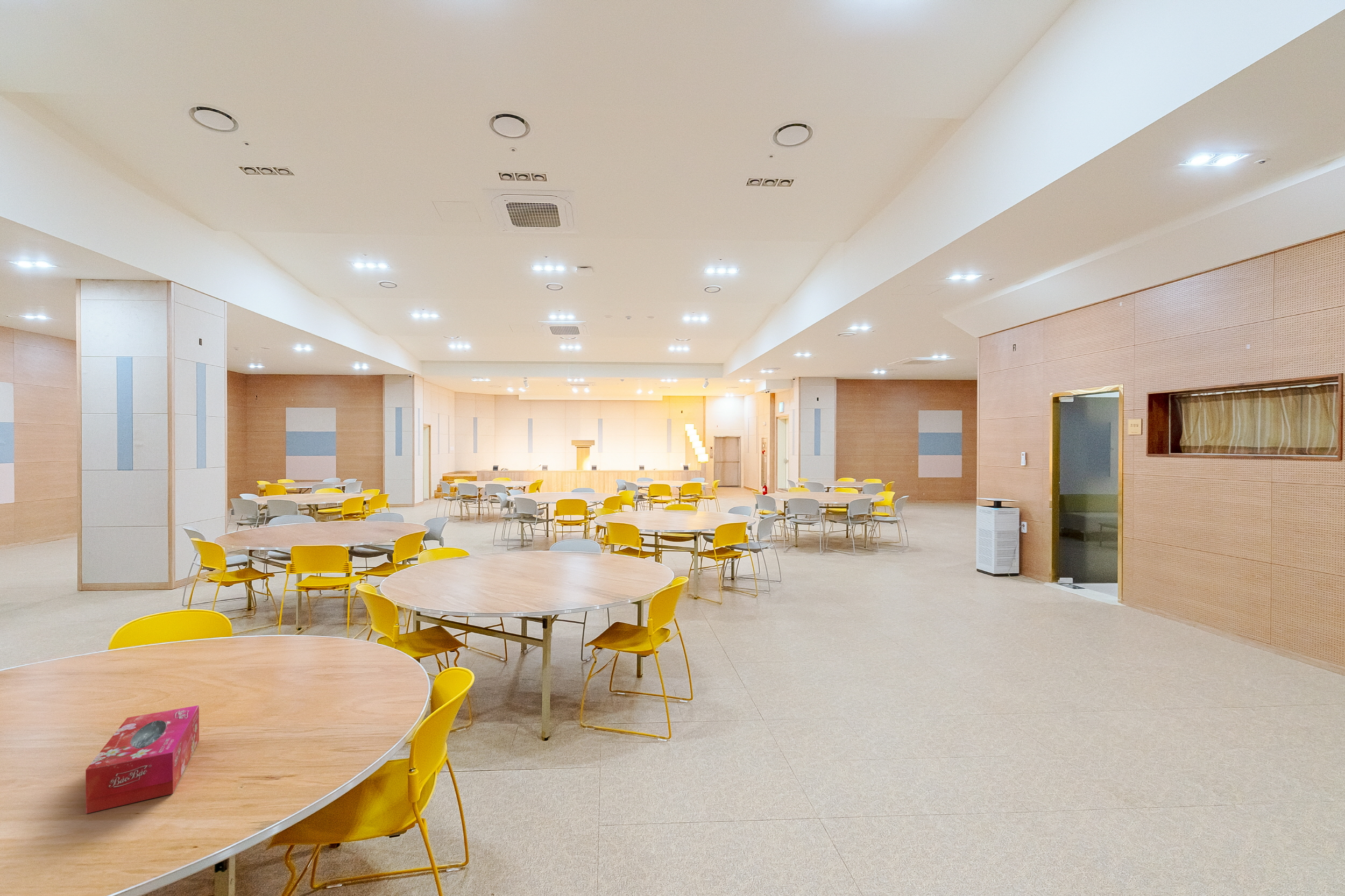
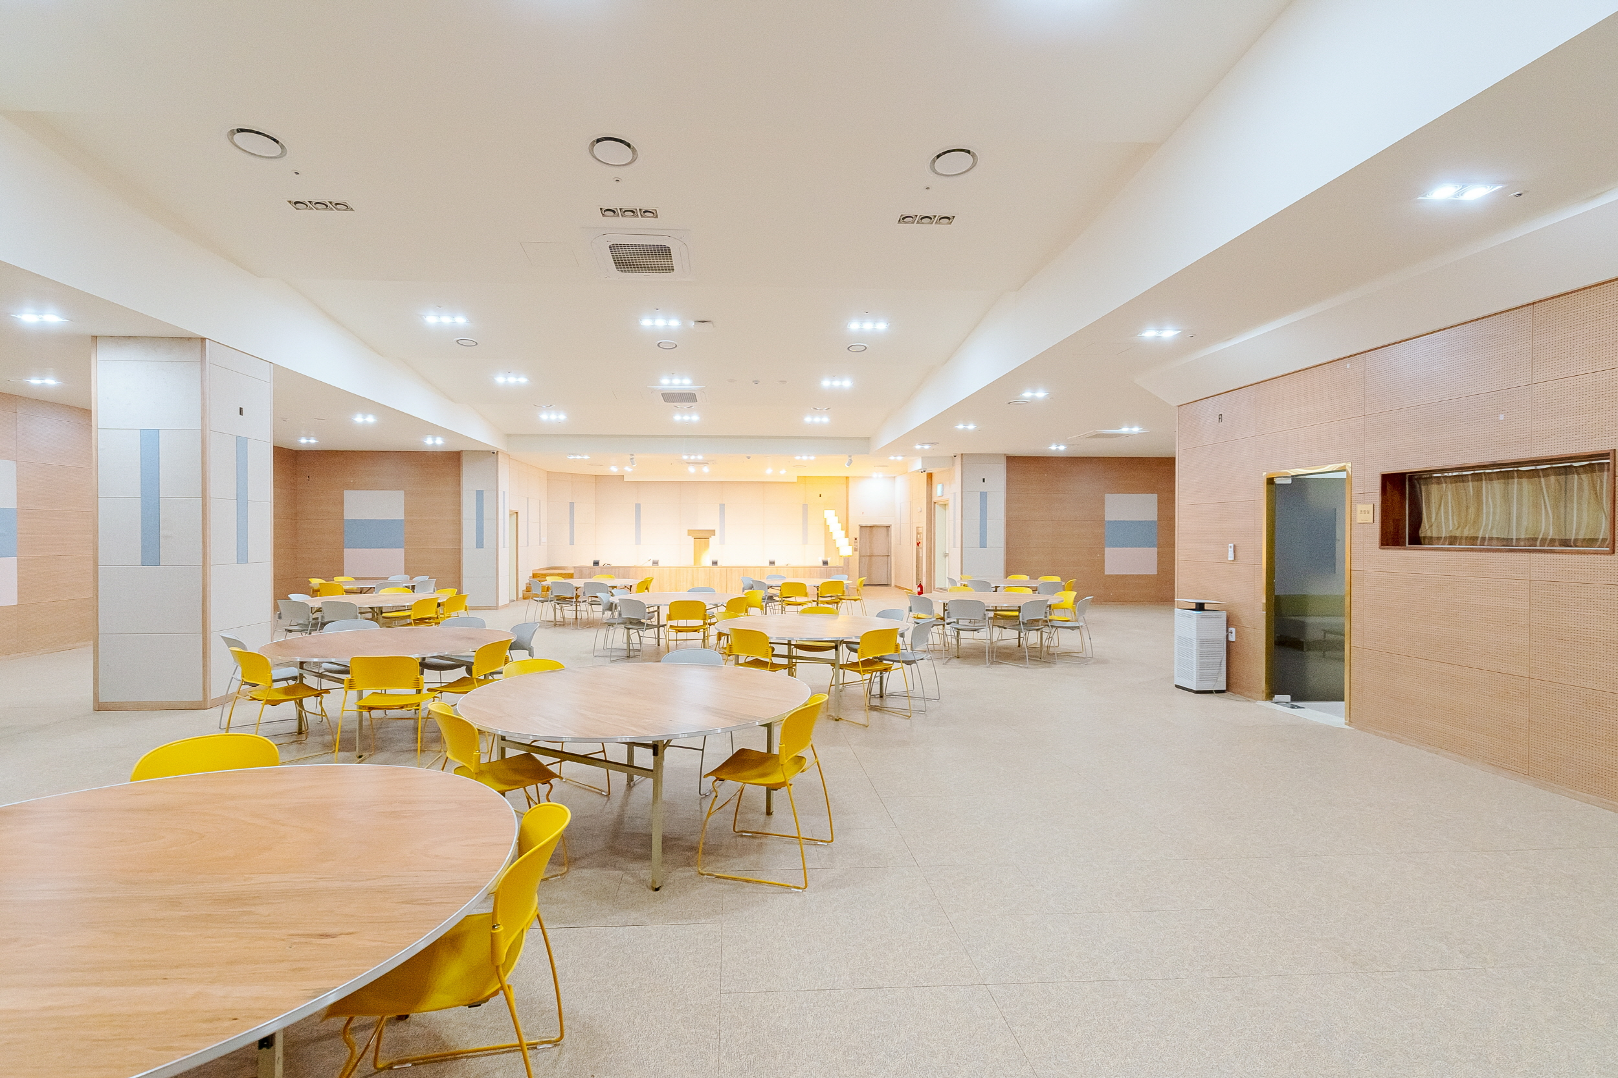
- tissue box (148, 753)
